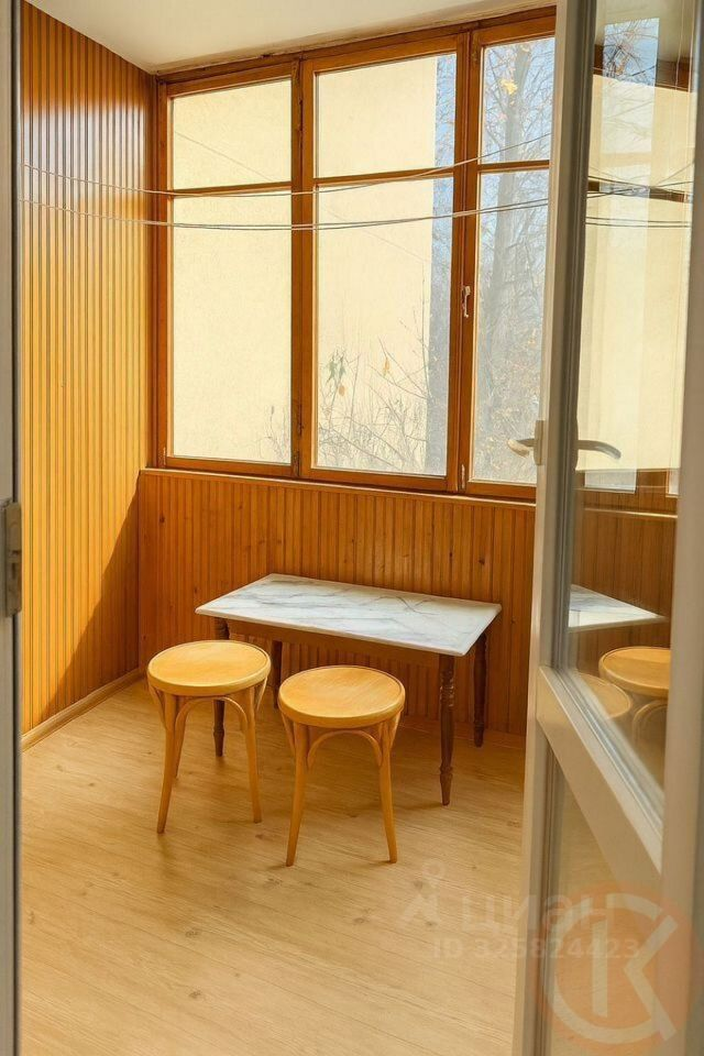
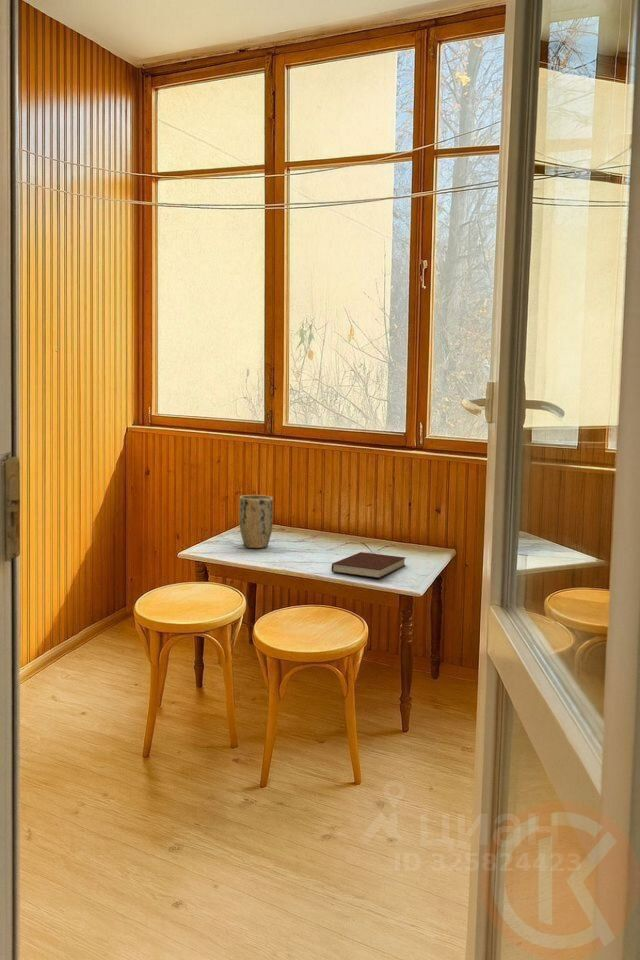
+ plant pot (255, 521)
+ notebook (369, 564)
